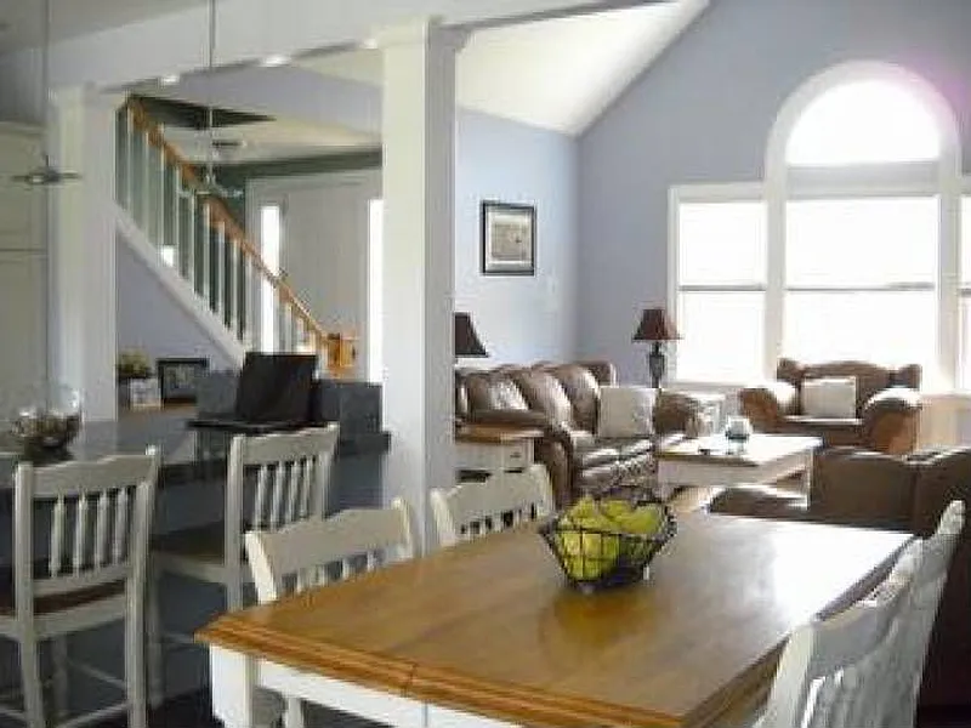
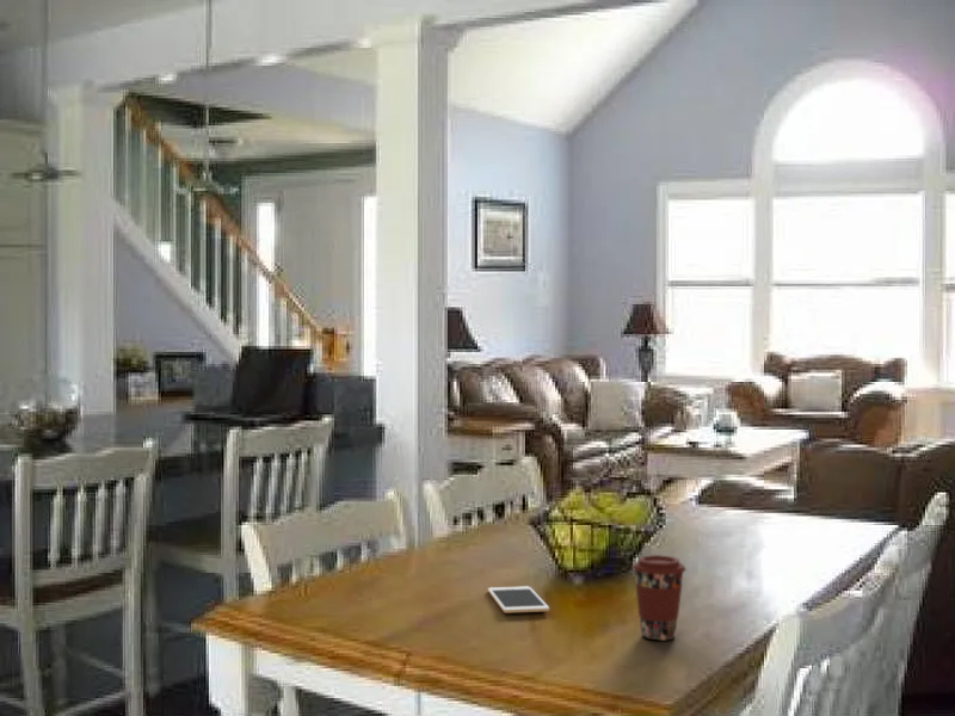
+ coffee cup (658, 597)
+ cell phone (517, 599)
